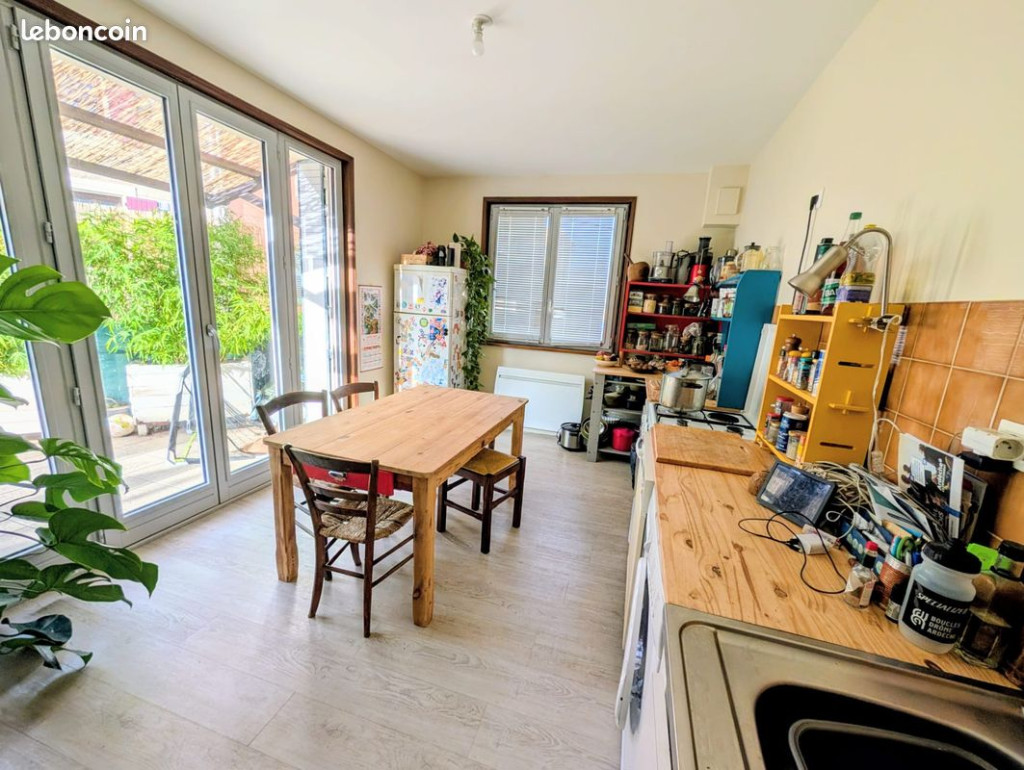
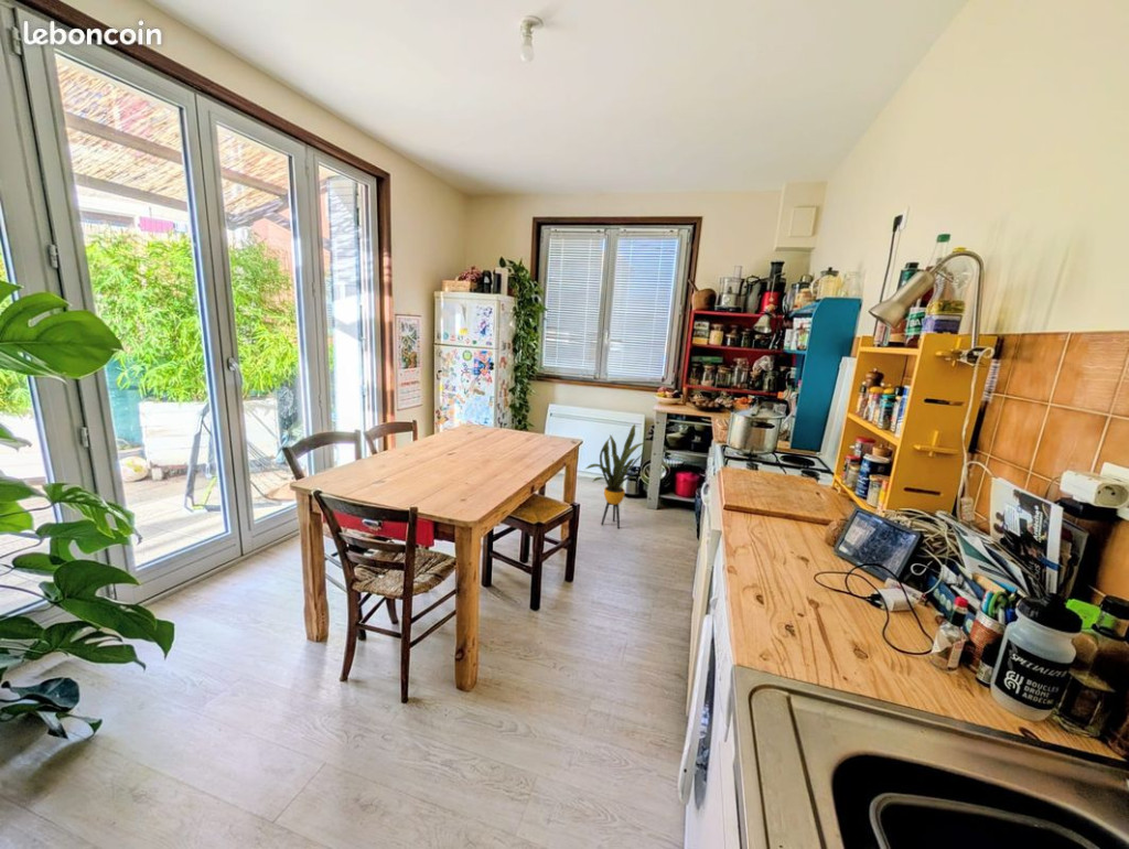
+ house plant (621, 477)
